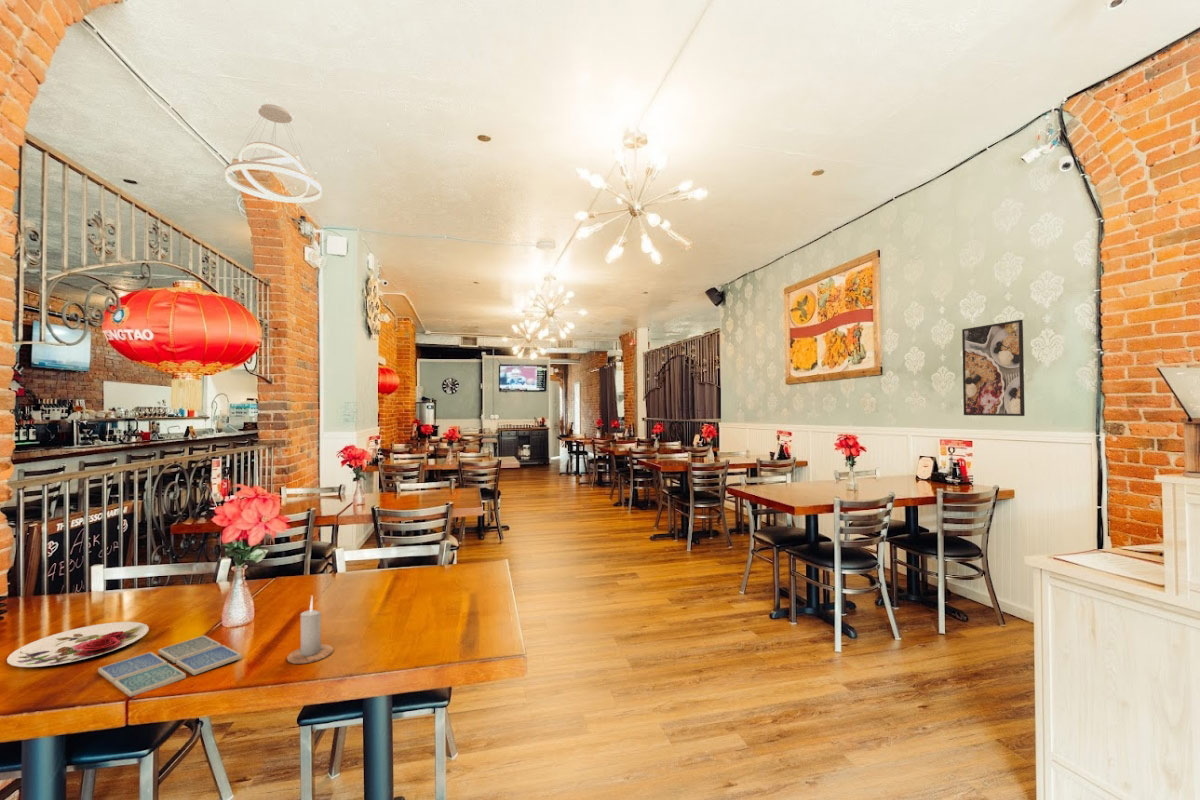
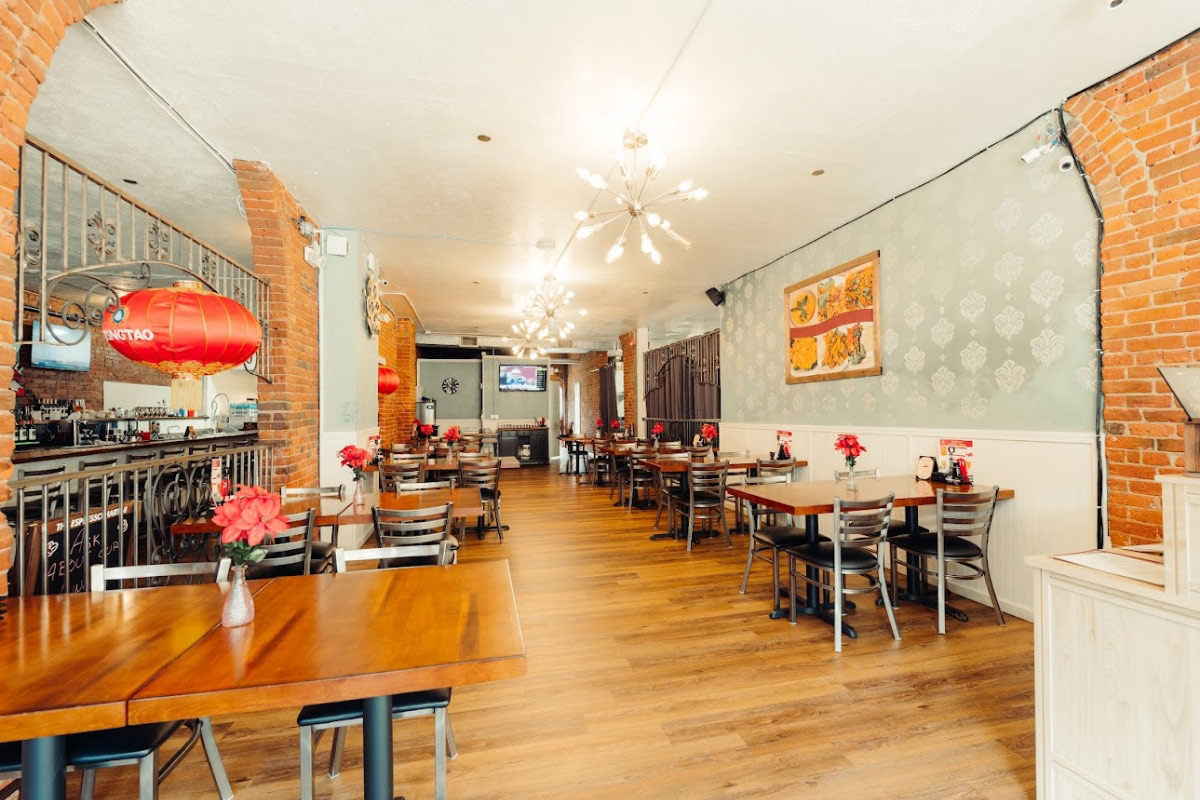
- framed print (991, 370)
- pendant light (275, 151)
- drink coaster (170, 664)
- plate (82, 641)
- candle (310, 624)
